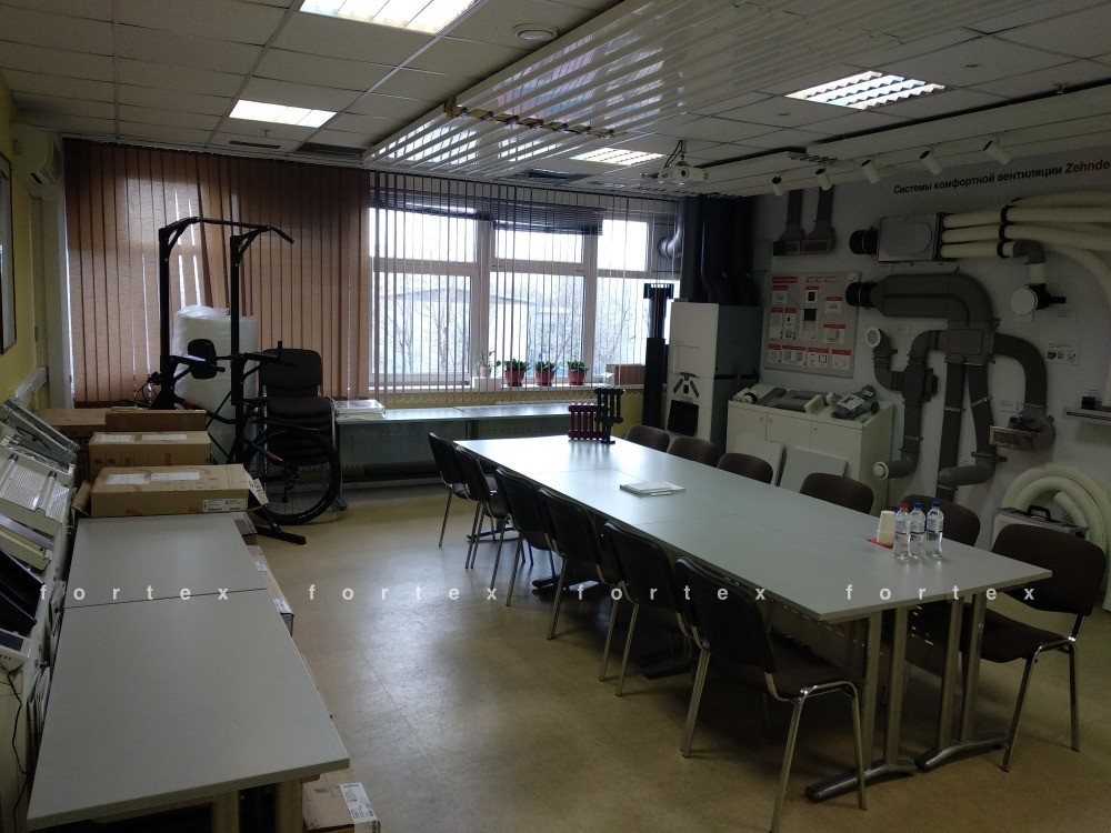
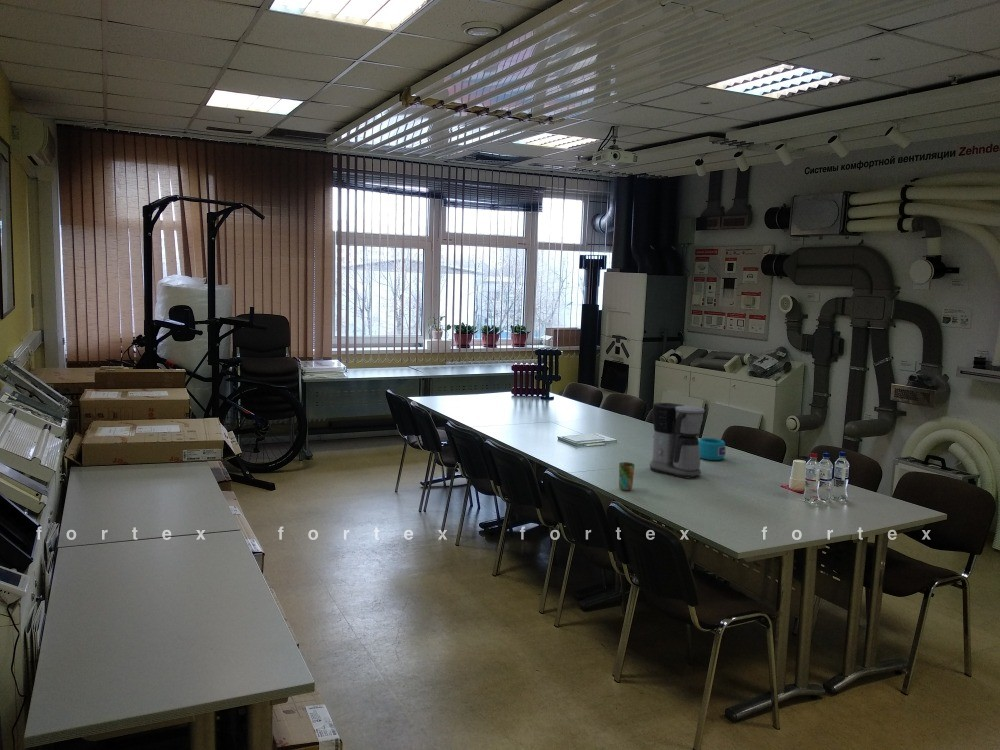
+ cup (708, 448)
+ cup (626, 476)
+ coffee maker (674, 439)
